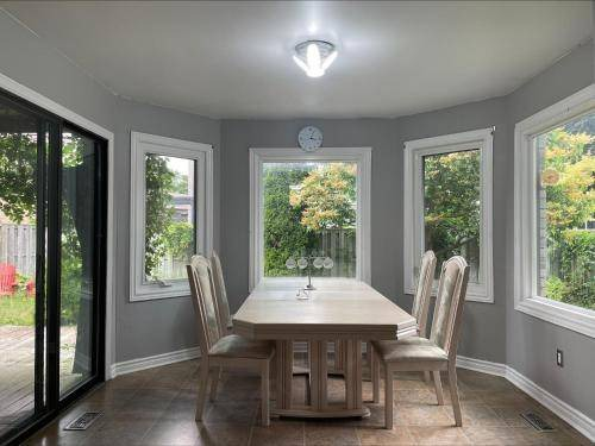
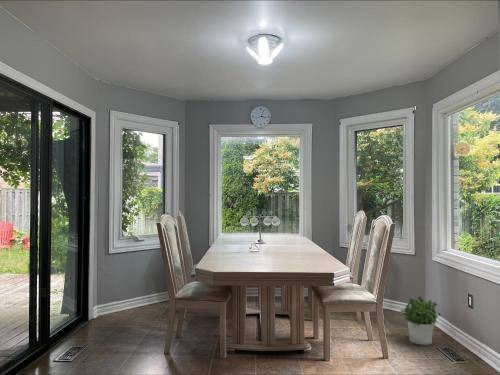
+ potted plant (420, 319)
